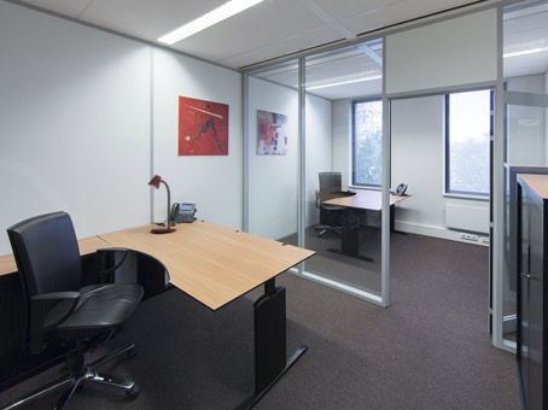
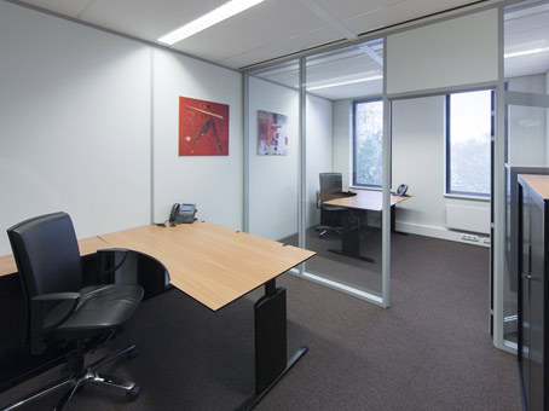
- desk lamp (168, 203)
